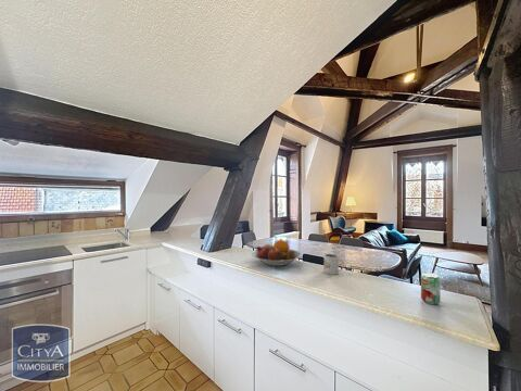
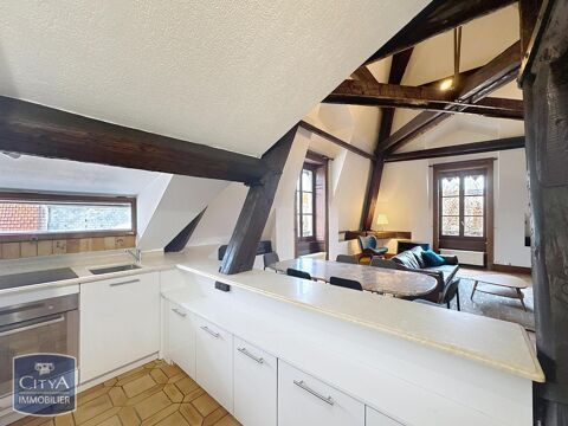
- mug (333, 264)
- fruit bowl (276, 251)
- beverage can (430, 288)
